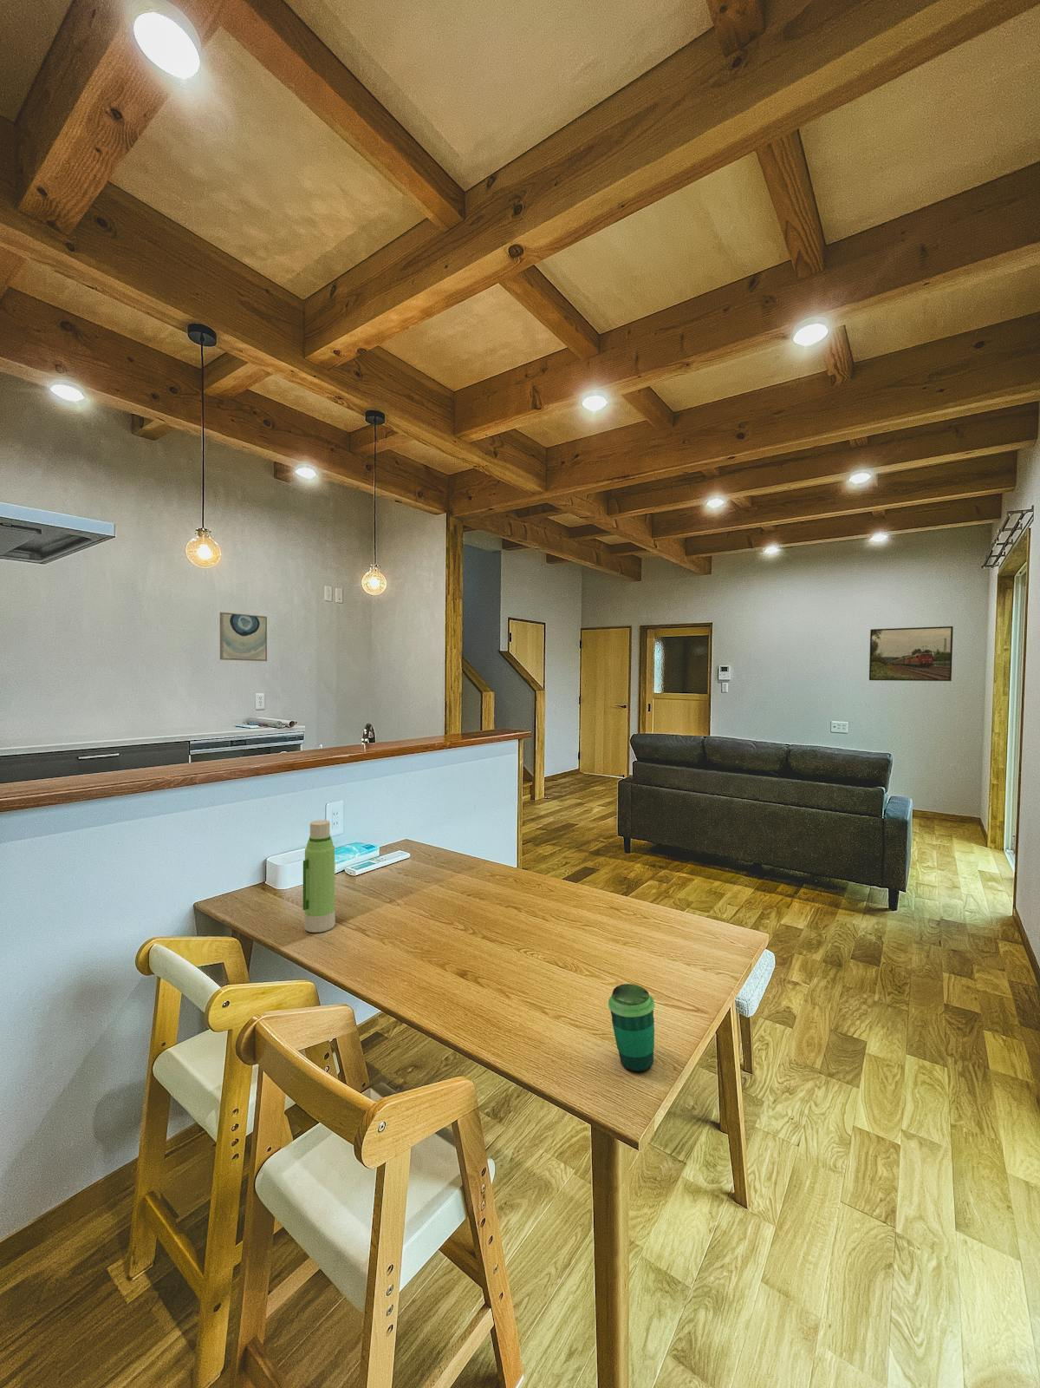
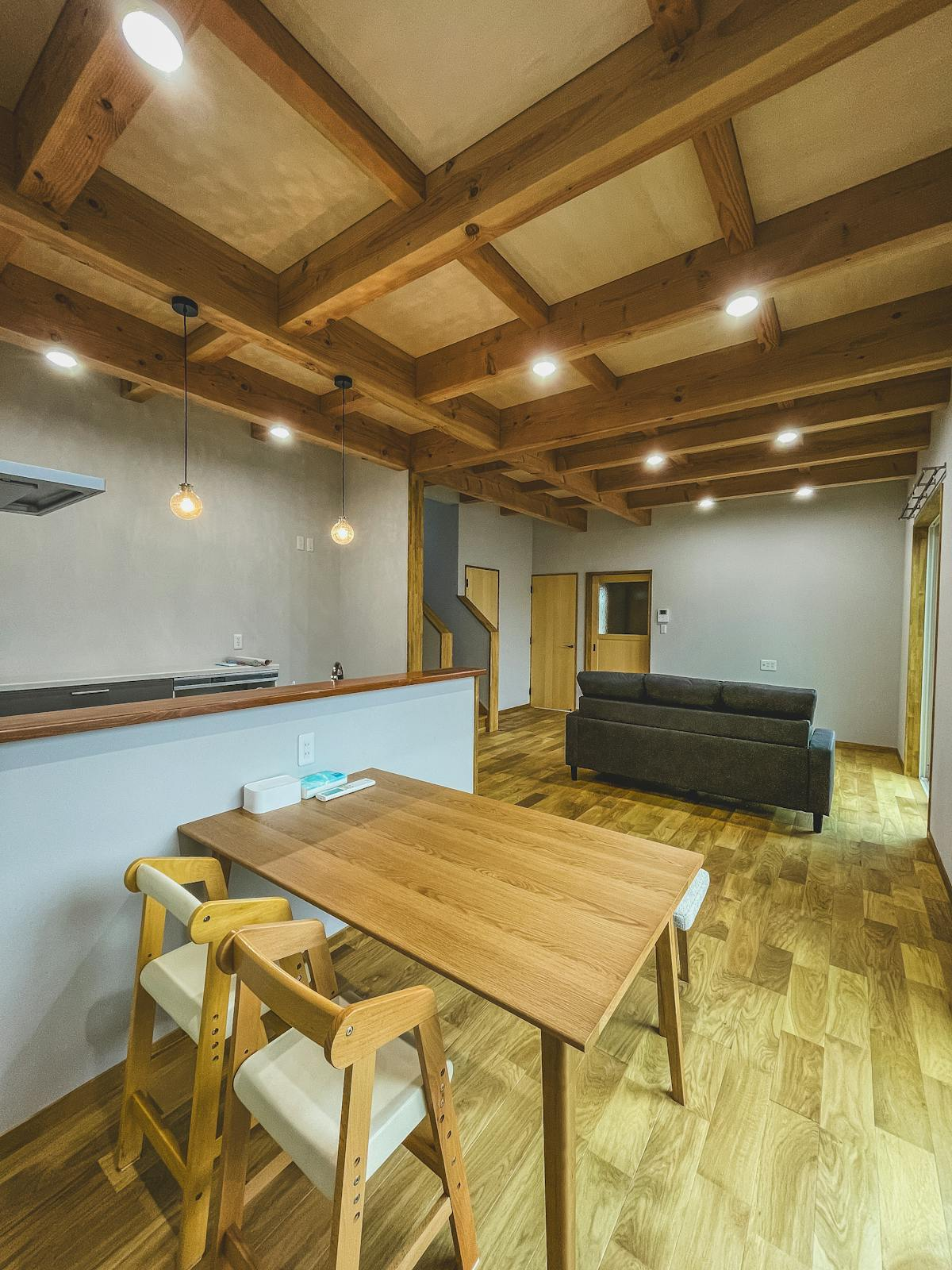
- cup (631, 1026)
- wall art (244, 637)
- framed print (909, 654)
- water bottle (318, 874)
